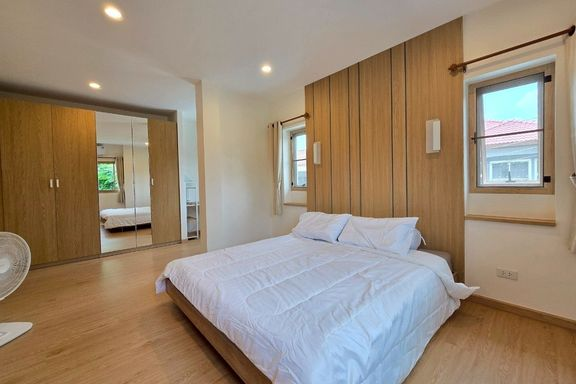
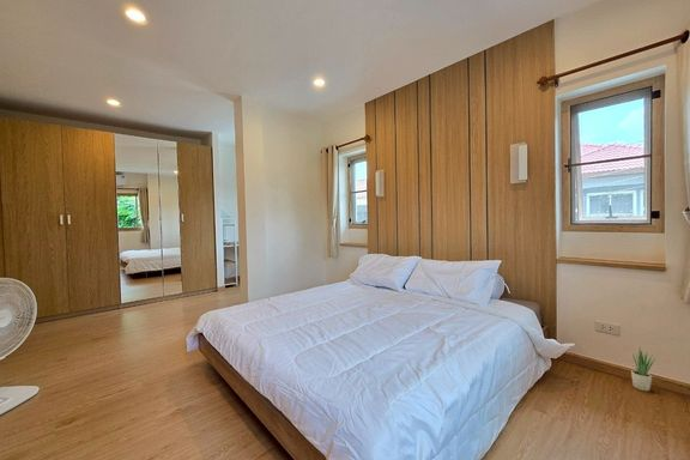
+ potted plant (643, 367)
